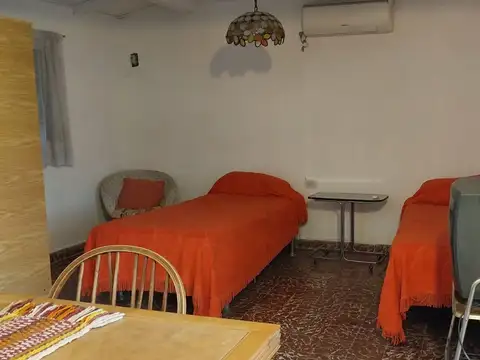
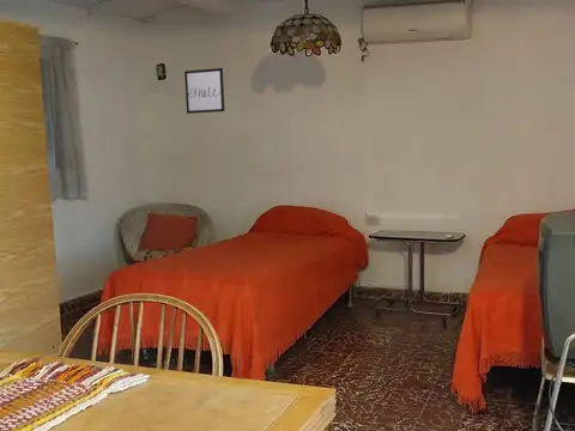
+ wall art (204, 91)
